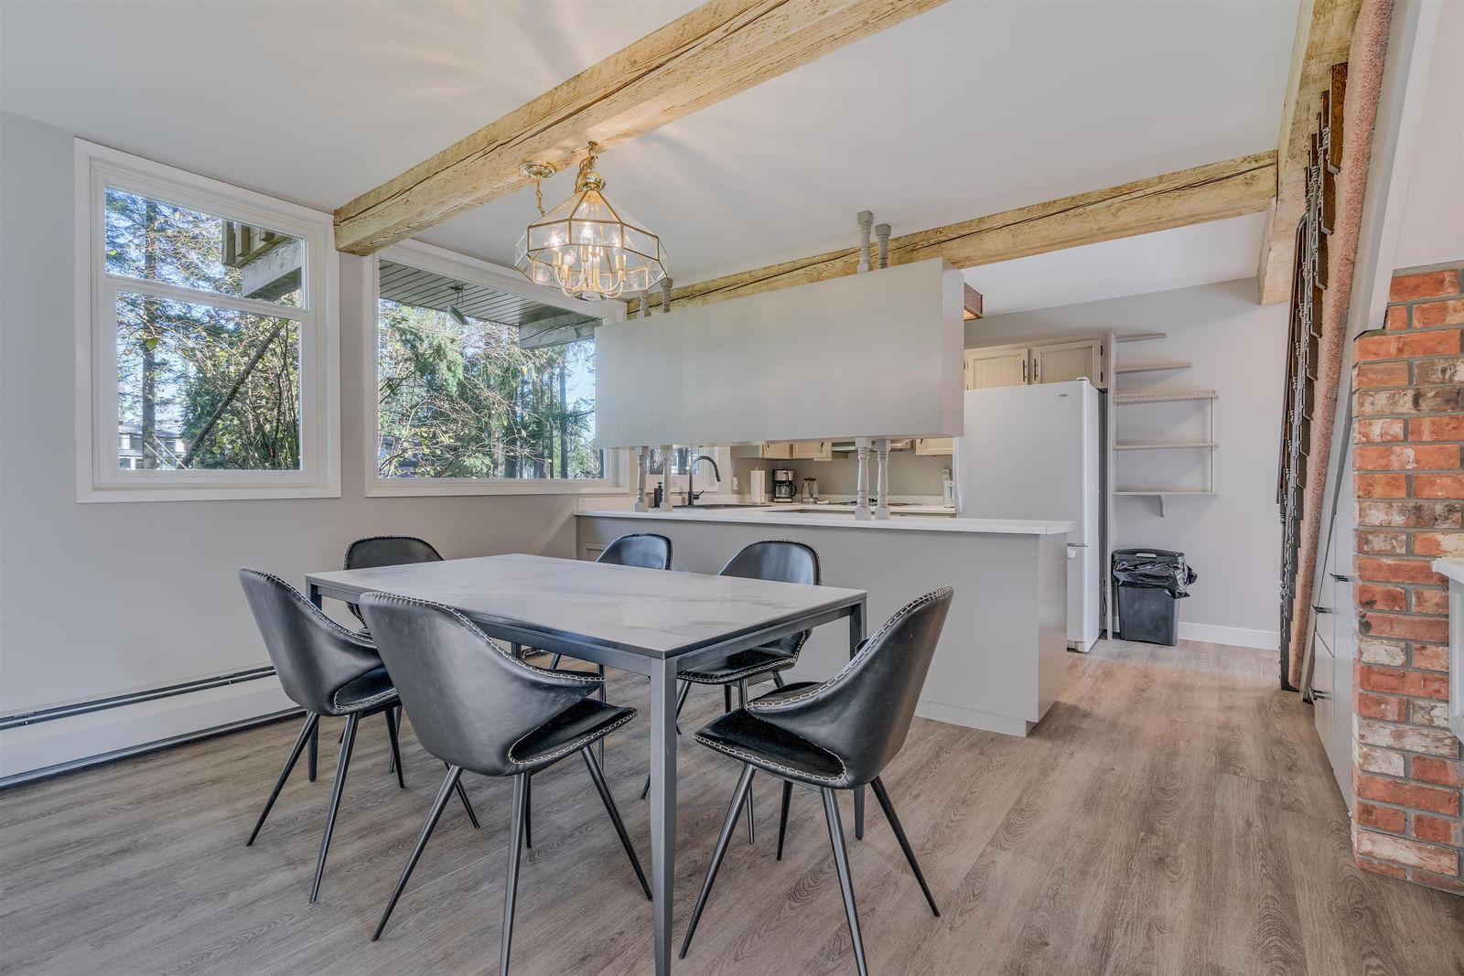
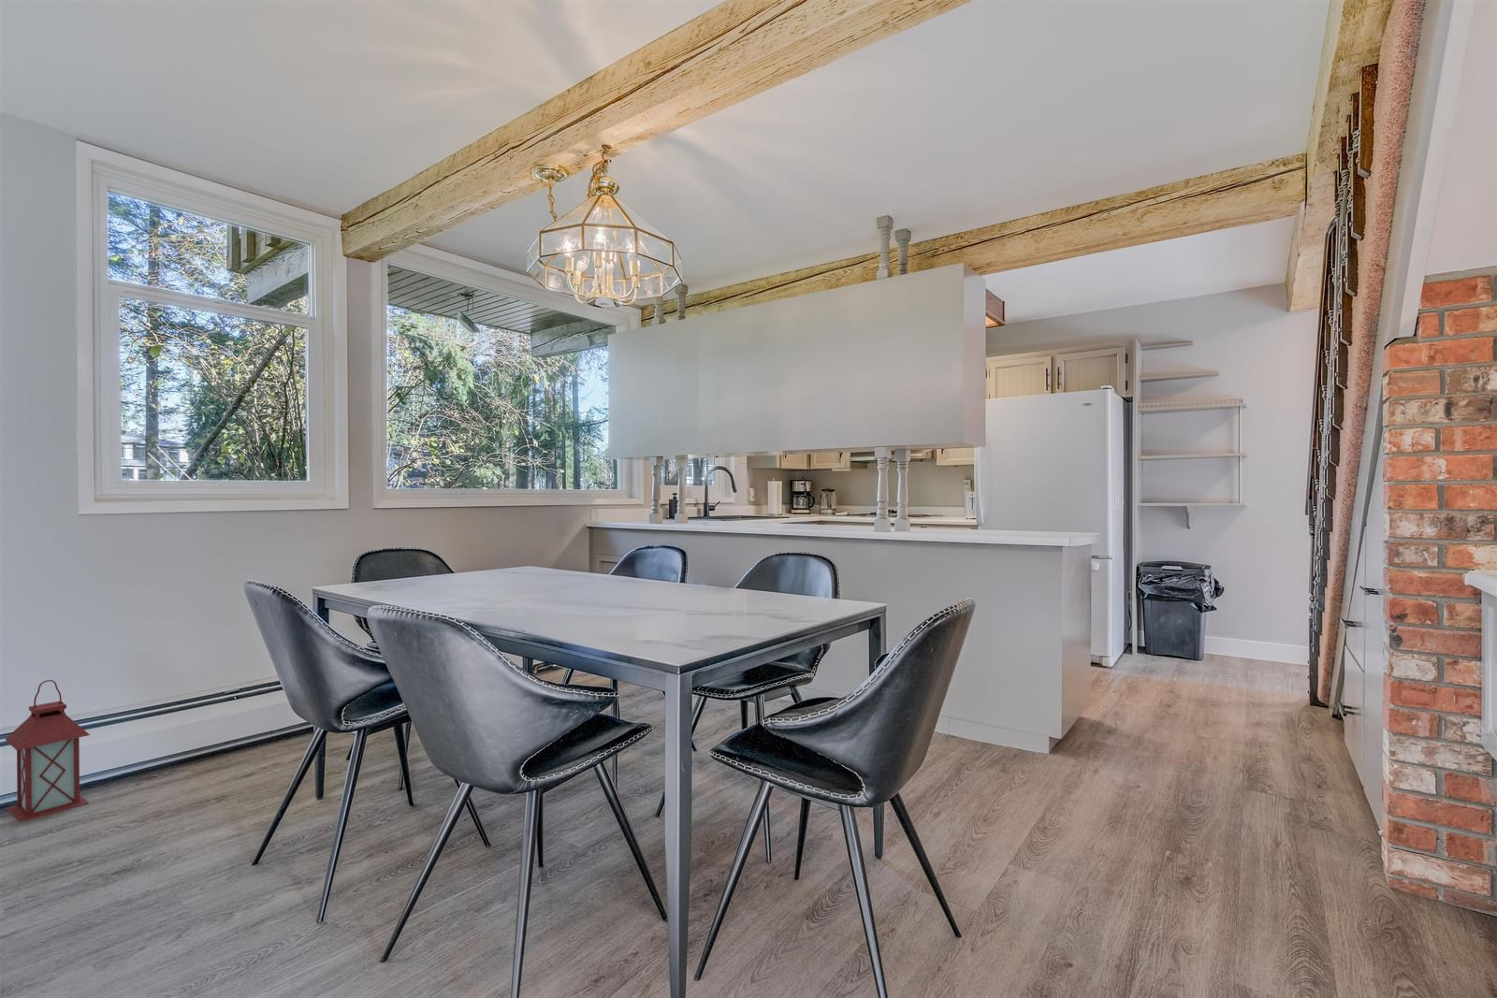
+ lantern (48, 743)
